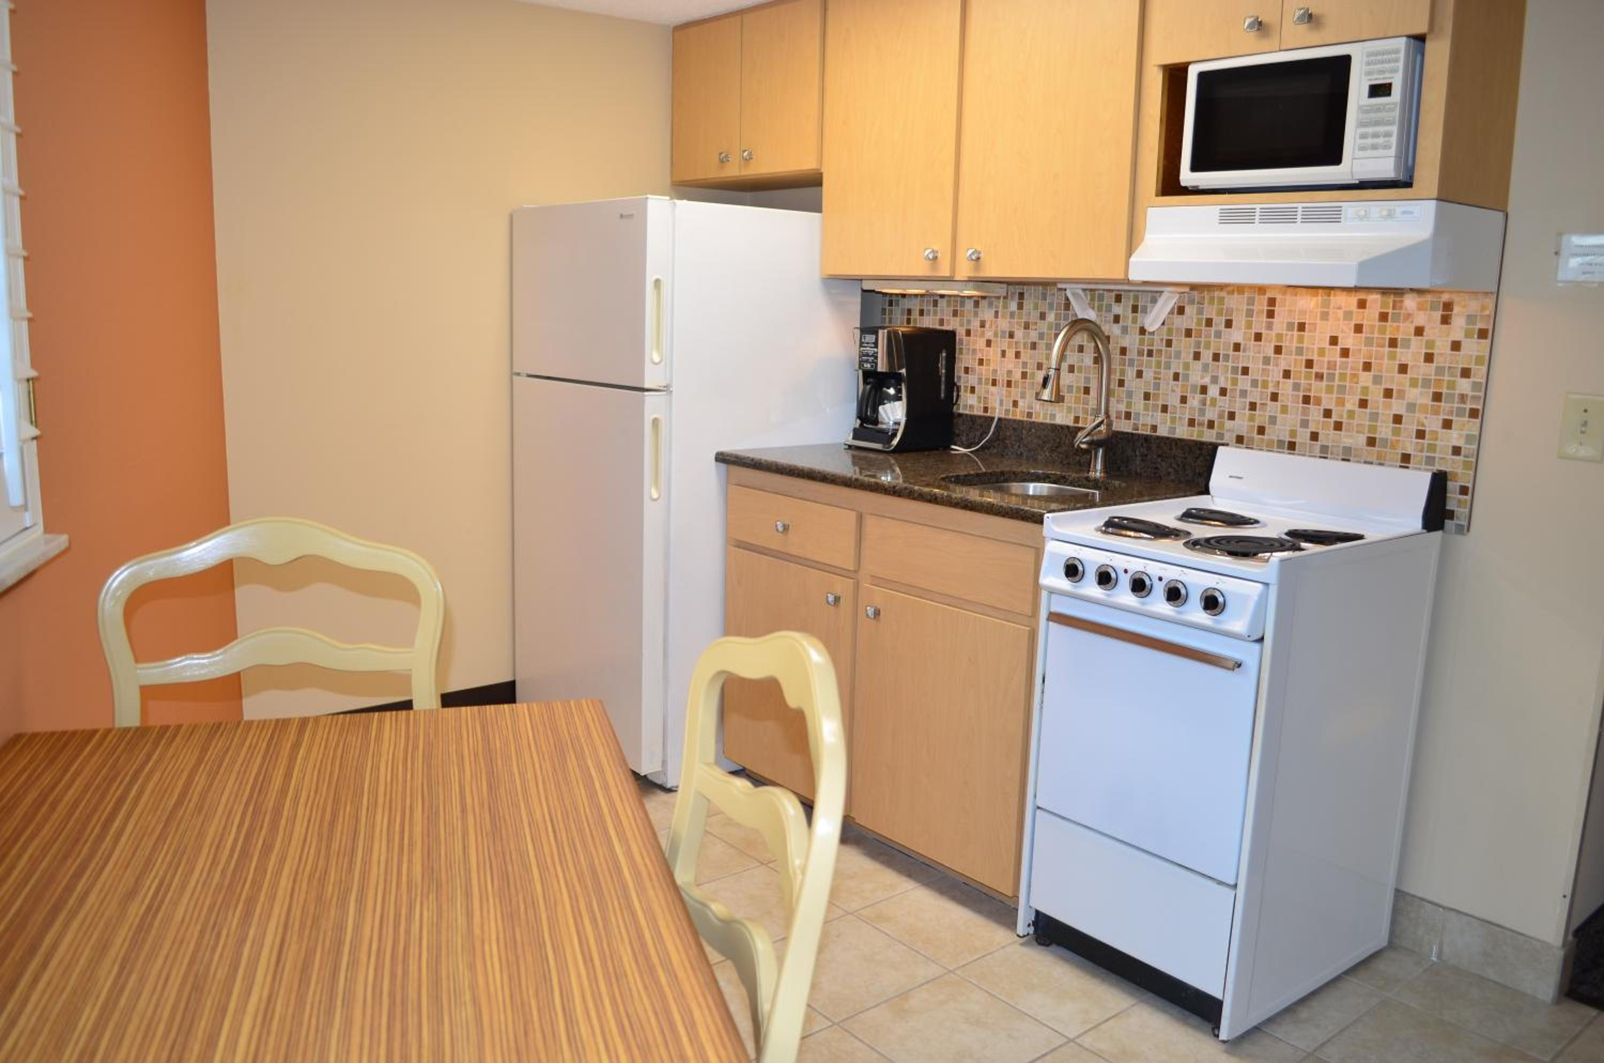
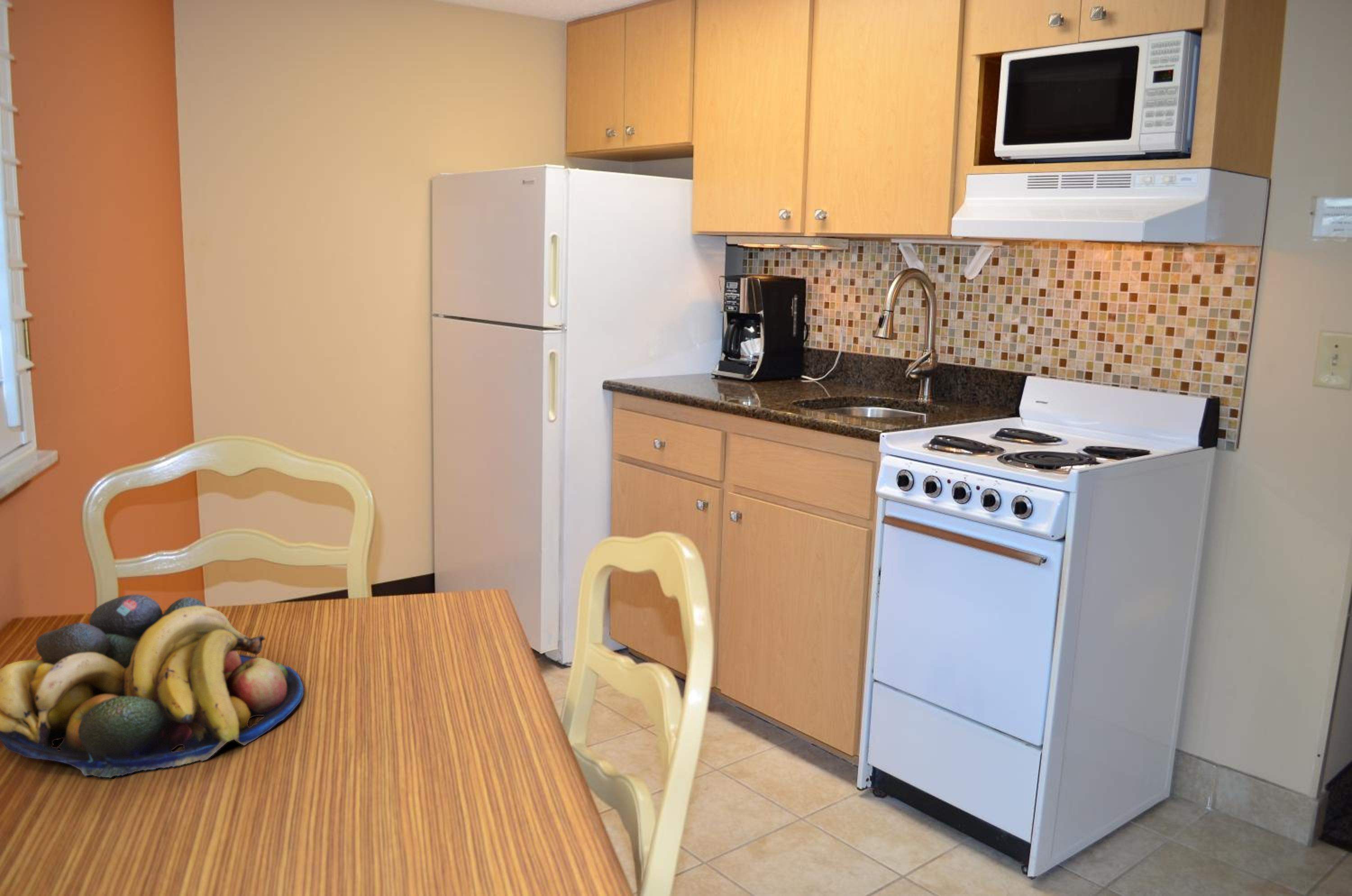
+ fruit bowl (159, 660)
